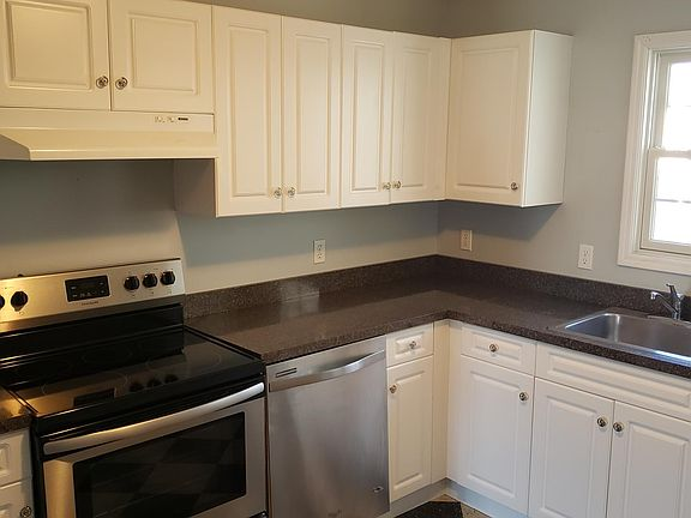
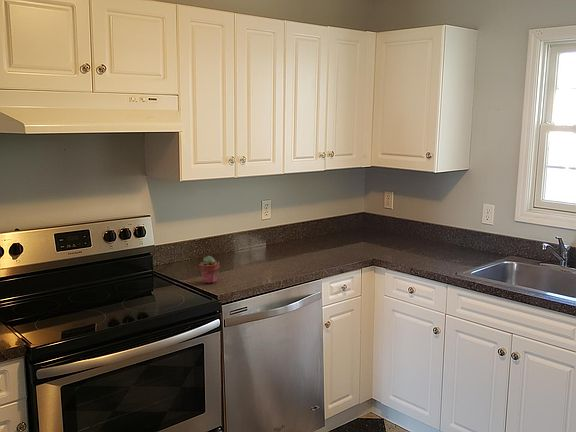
+ potted succulent (209, 268)
